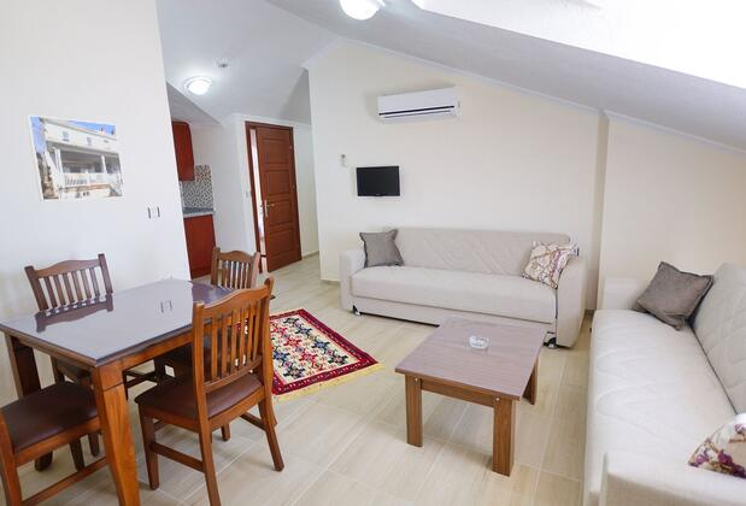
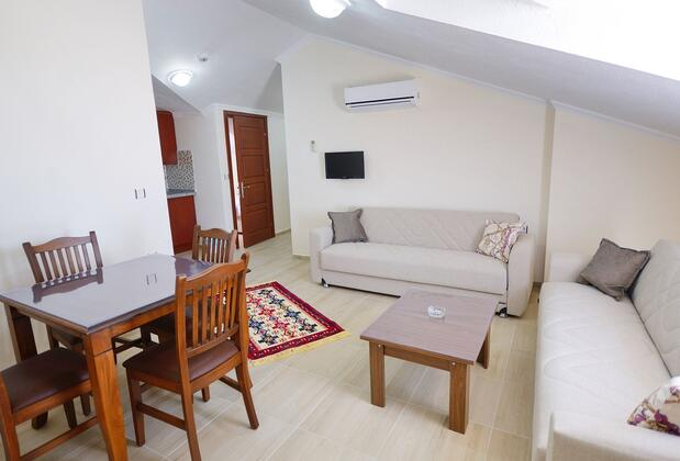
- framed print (80, 159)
